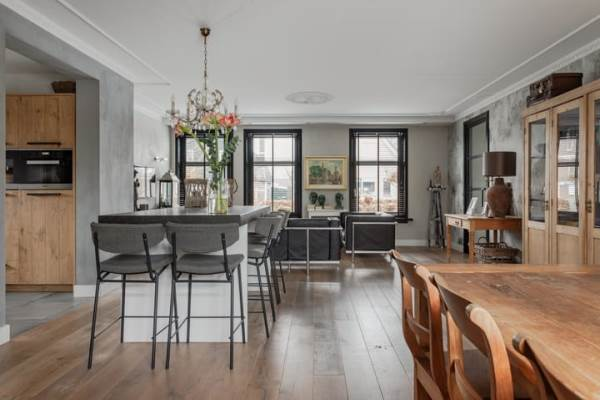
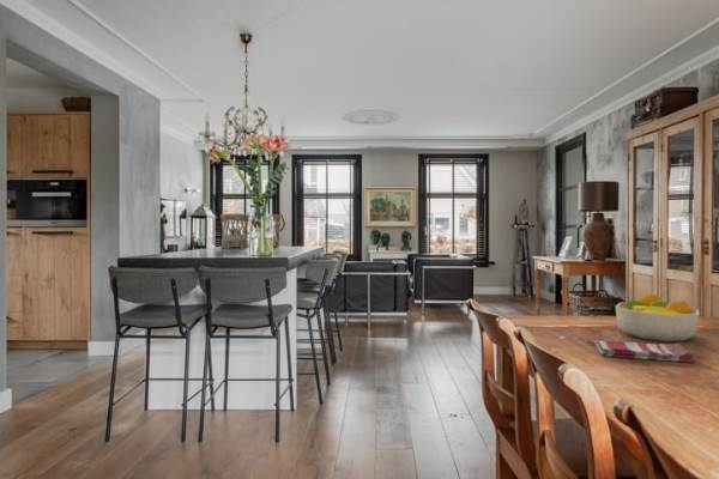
+ dish towel (641, 348)
+ fruit bowl (655, 315)
